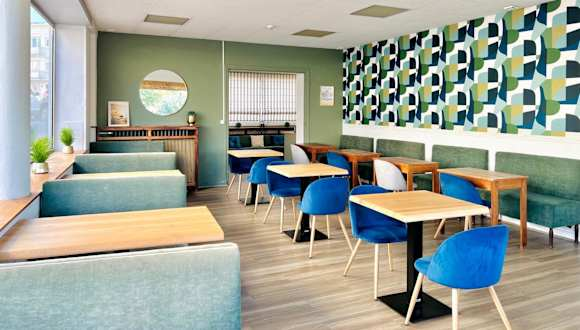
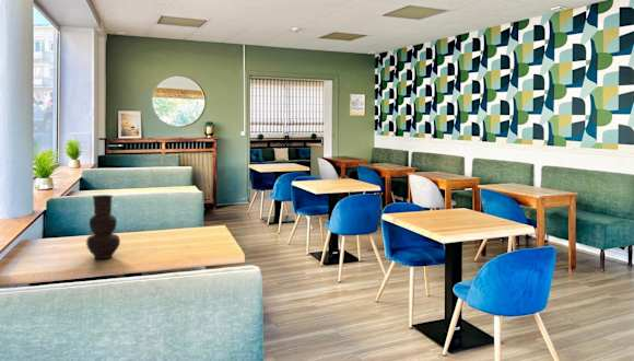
+ vase (103, 226)
